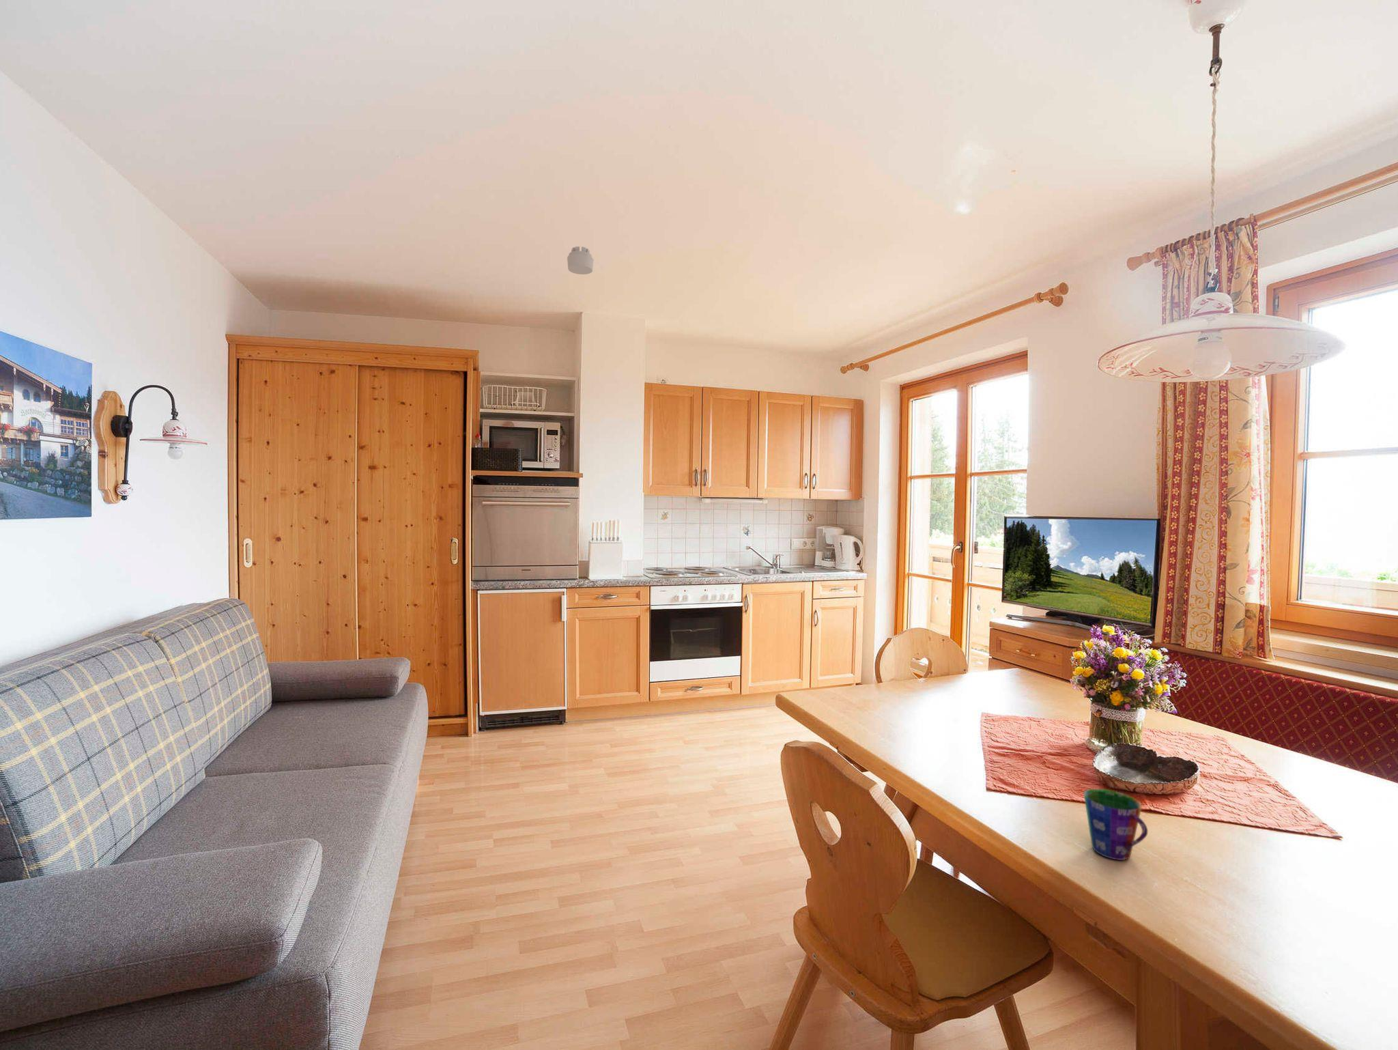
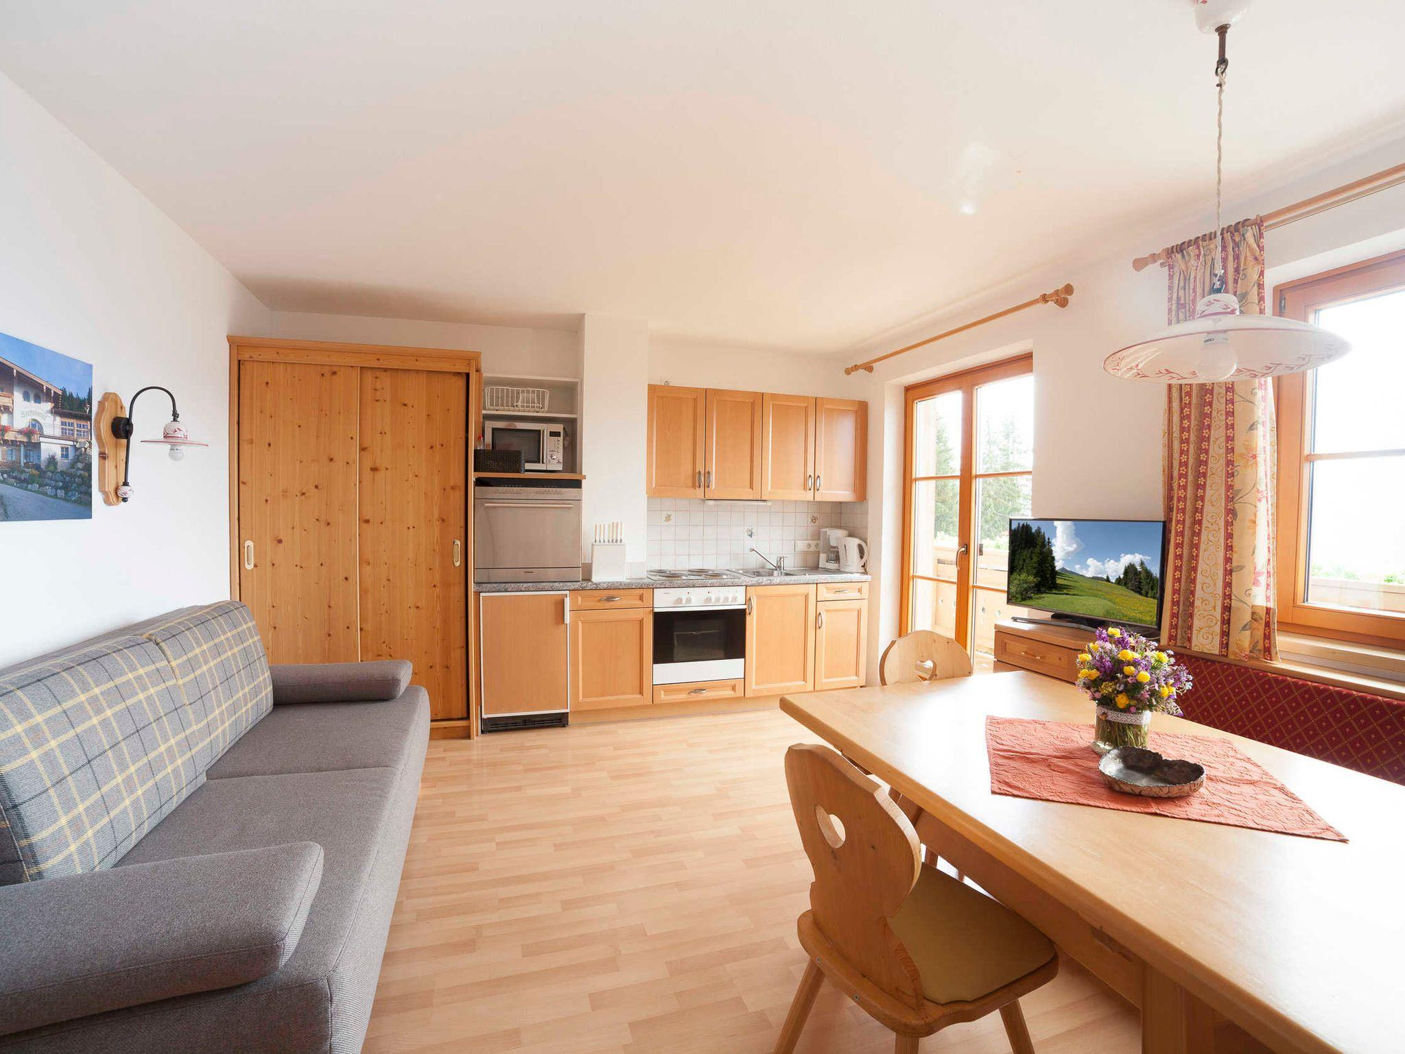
- smoke detector (580, 259)
- cup (1118, 828)
